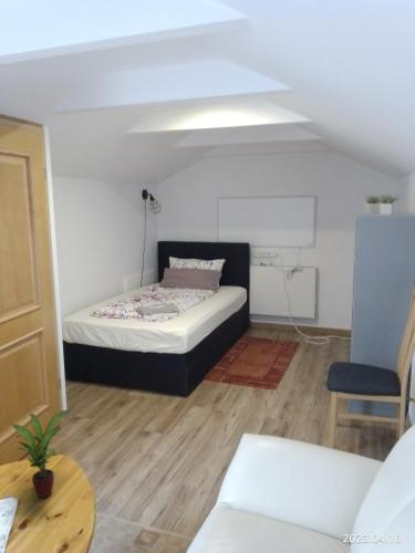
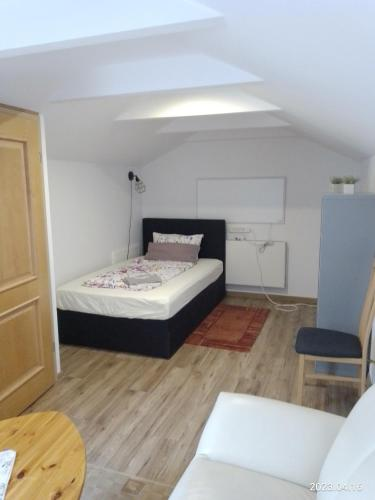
- potted plant (48, 457)
